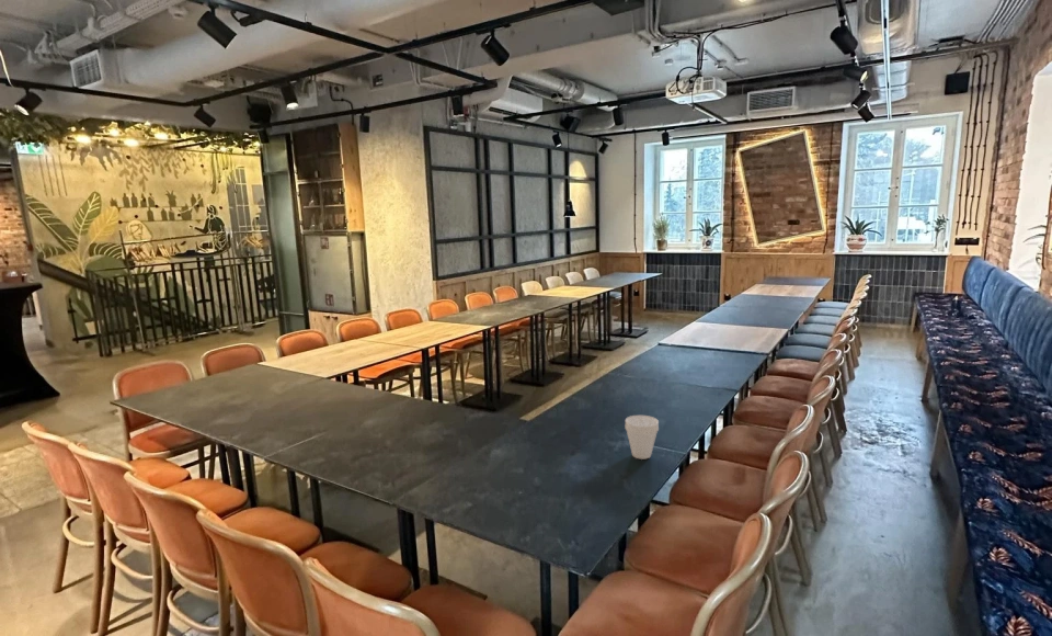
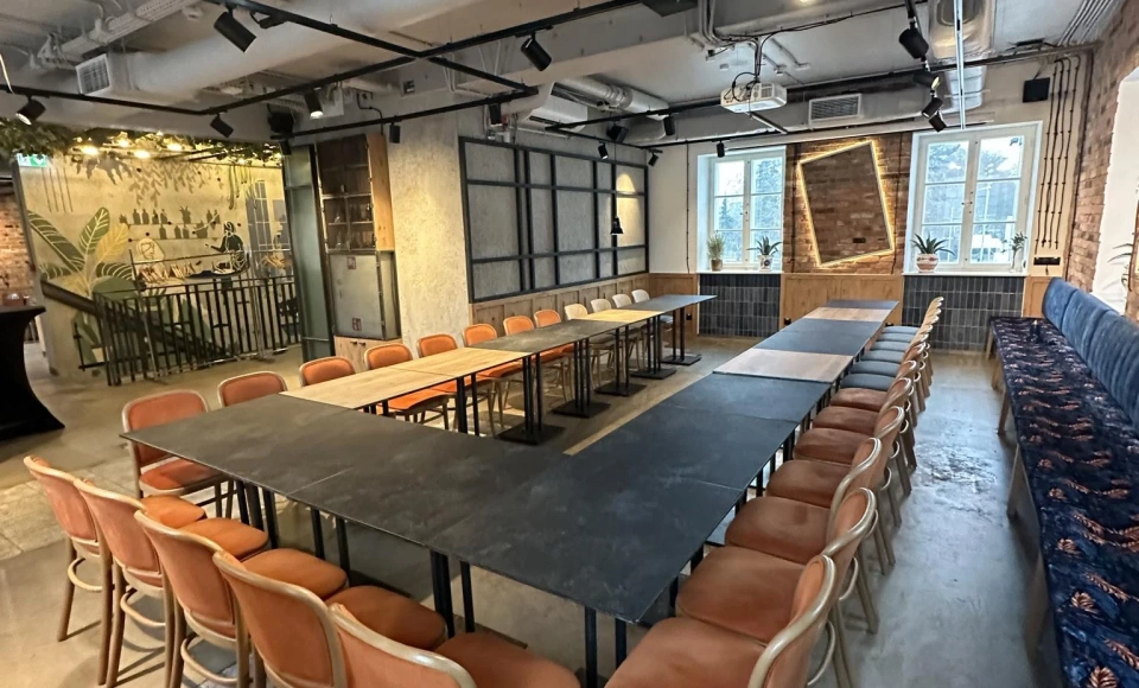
- cup (641, 438)
